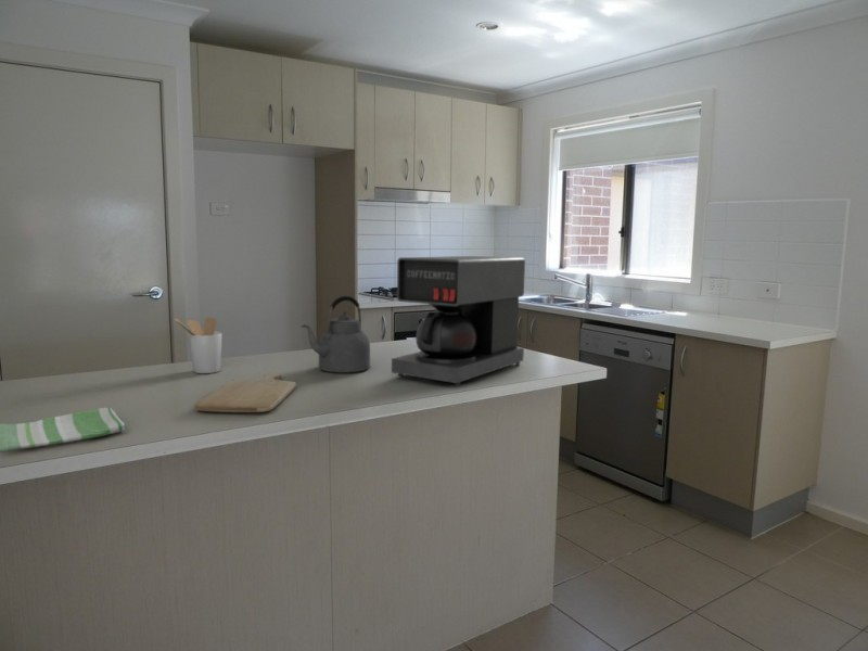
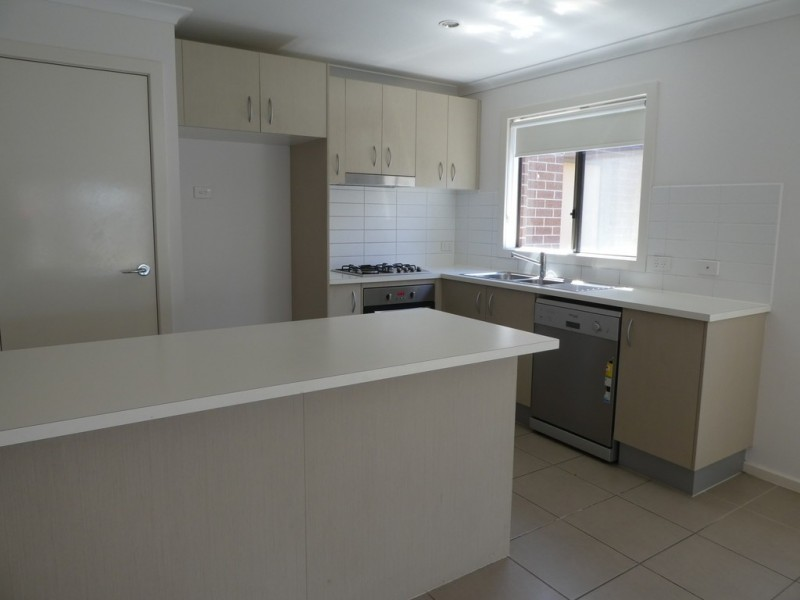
- chopping board (255, 390)
- coffee maker (462, 315)
- kettle (334, 333)
- utensil holder (197, 343)
- dish towel (61, 427)
